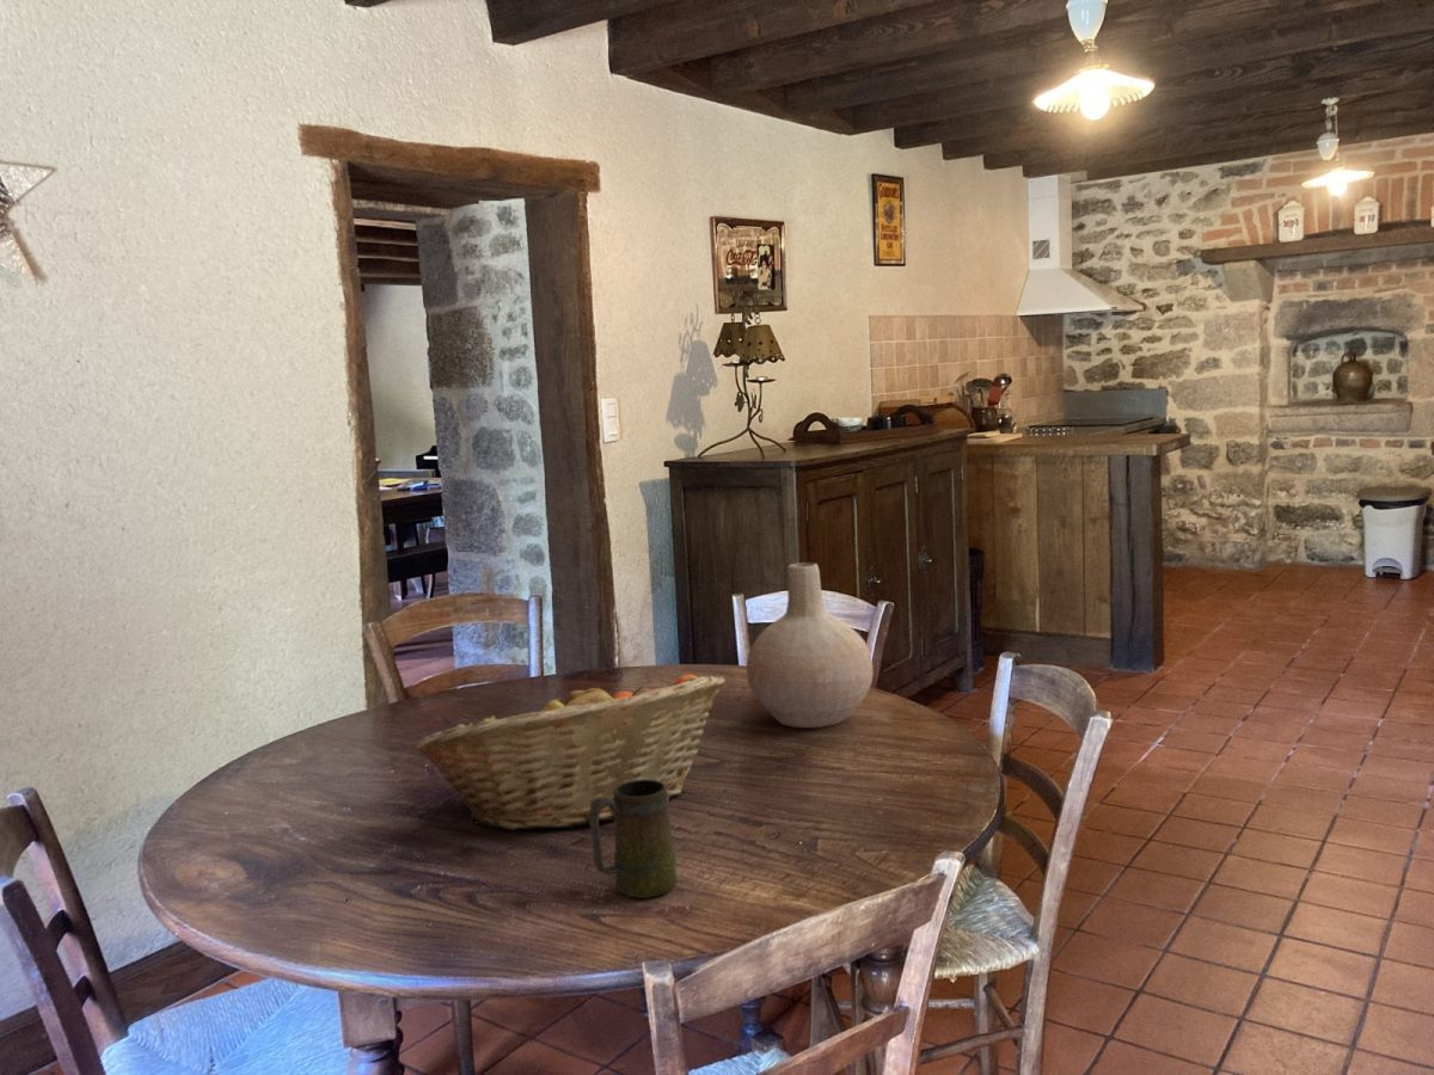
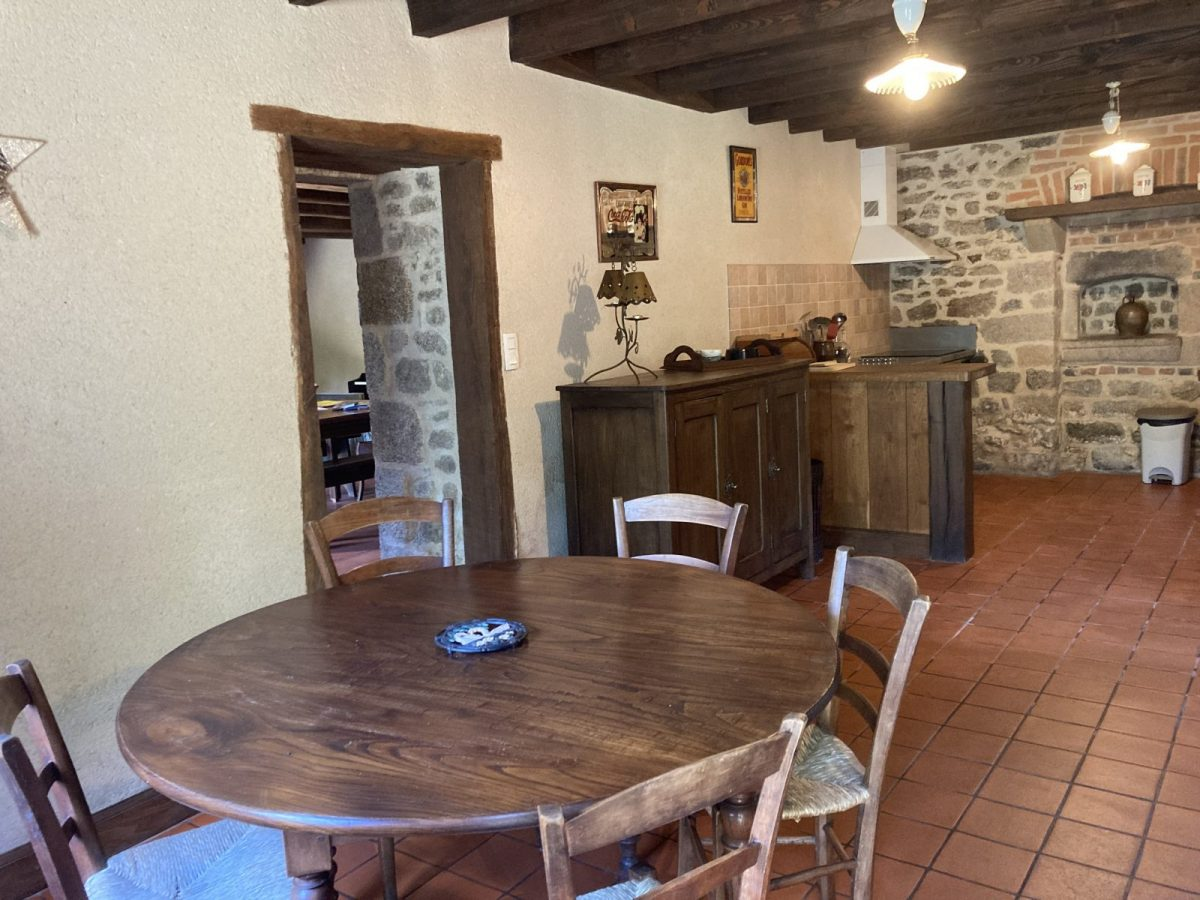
- vase (808, 640)
- fruit basket (576, 737)
- mug (631, 838)
